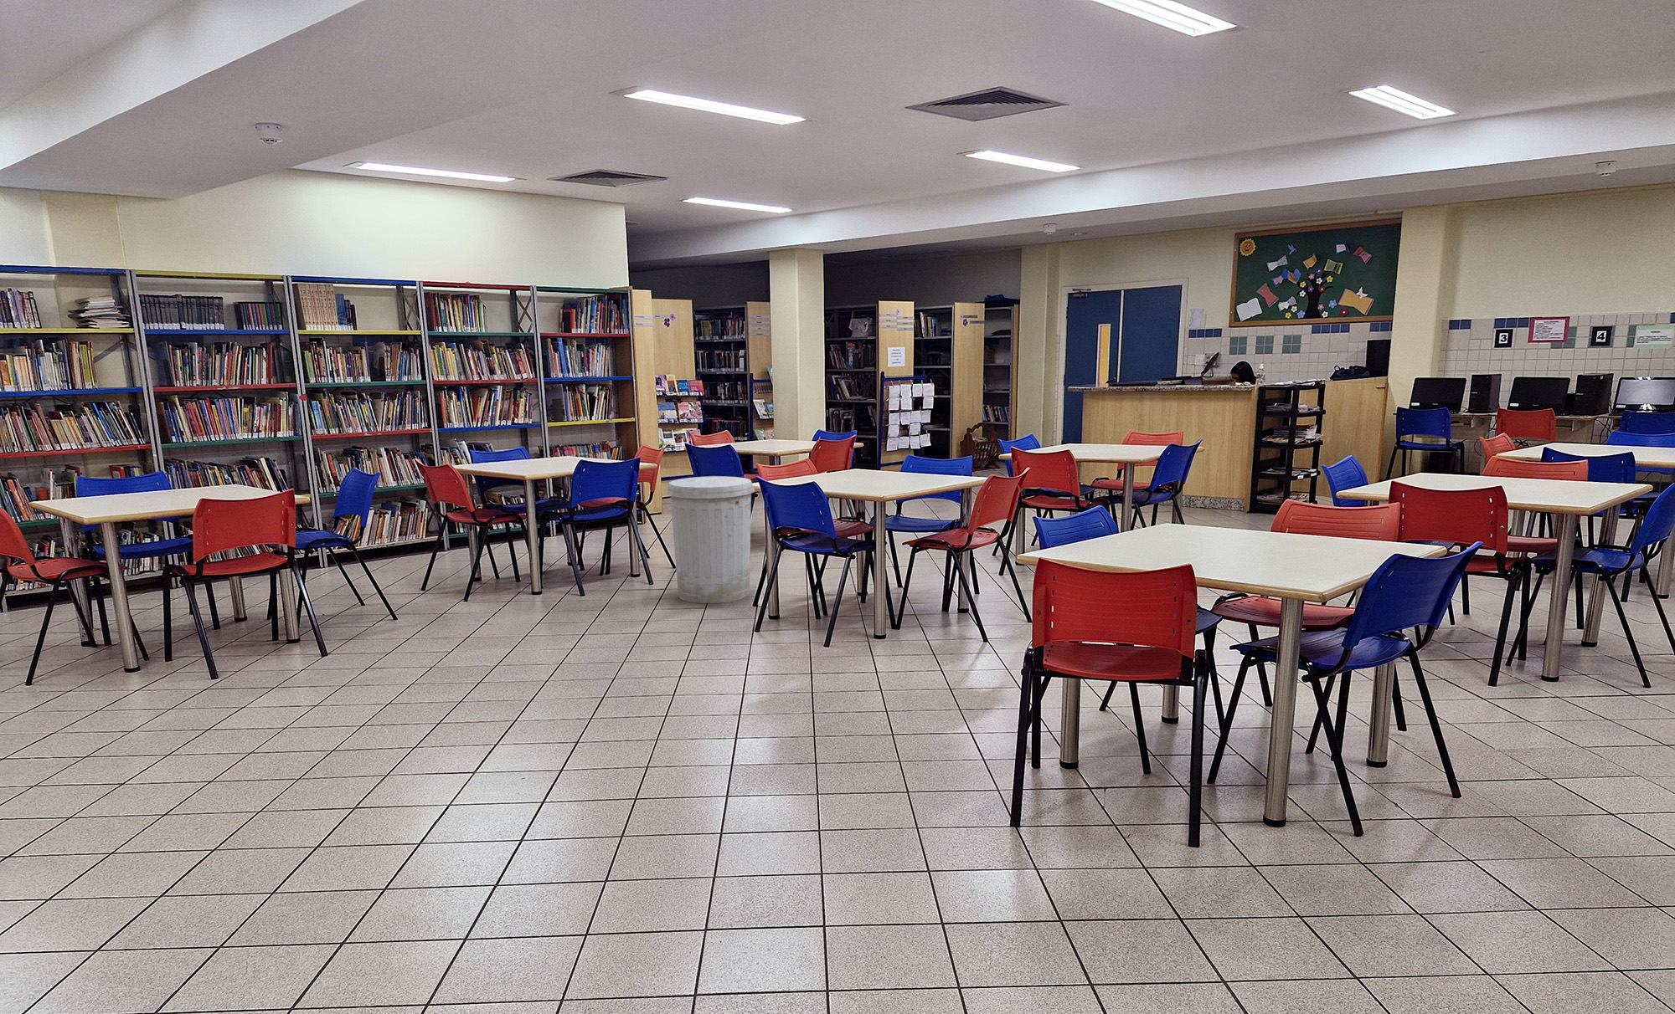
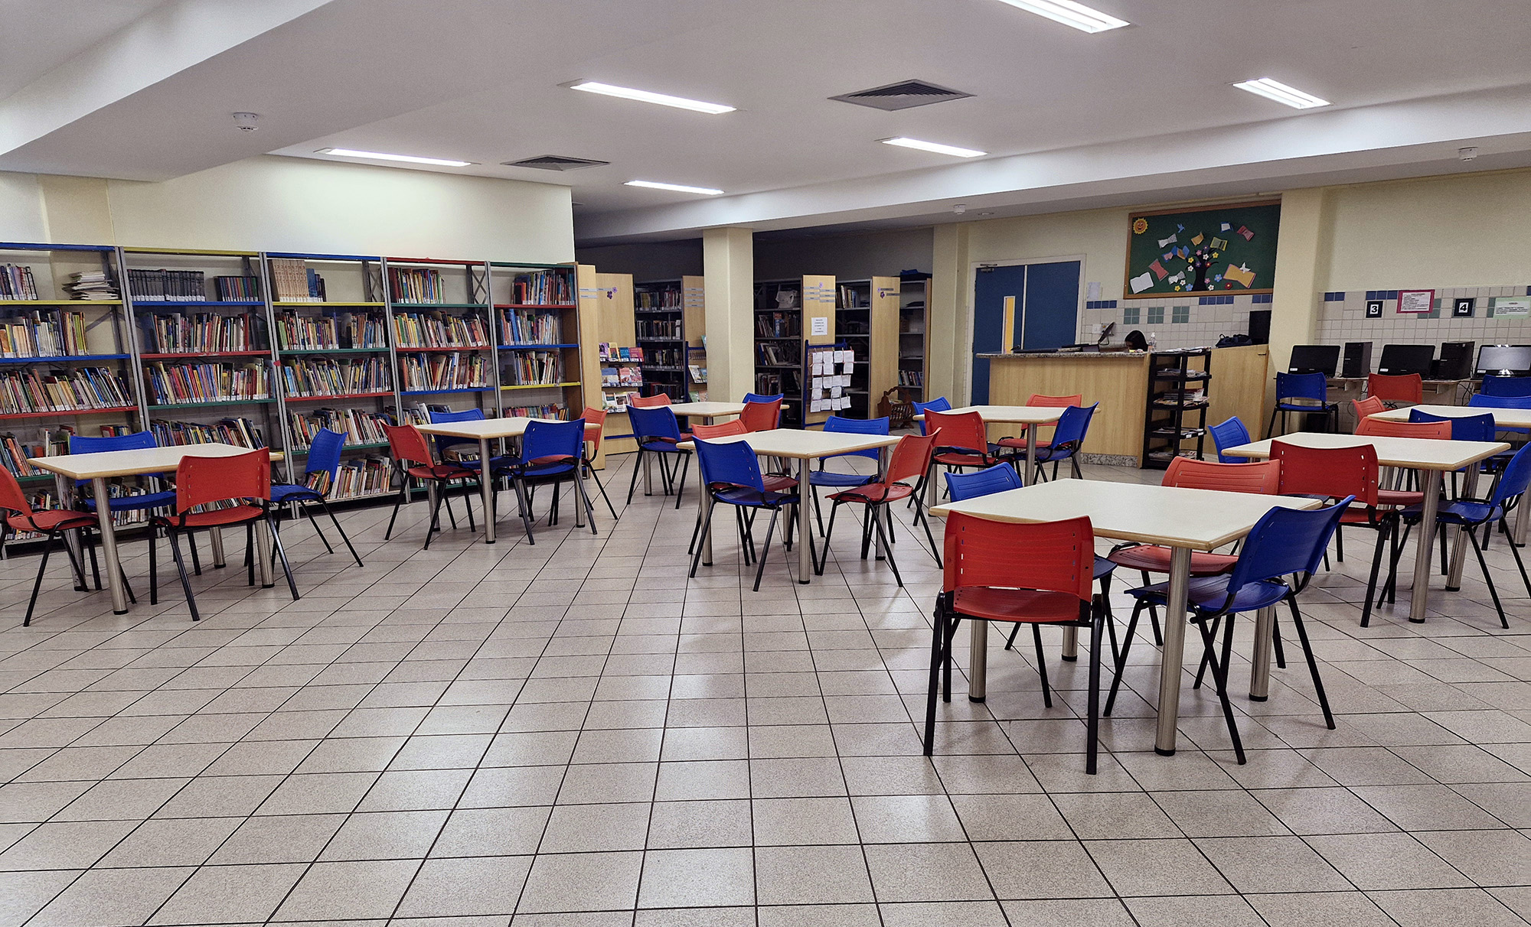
- trash can (712, 536)
